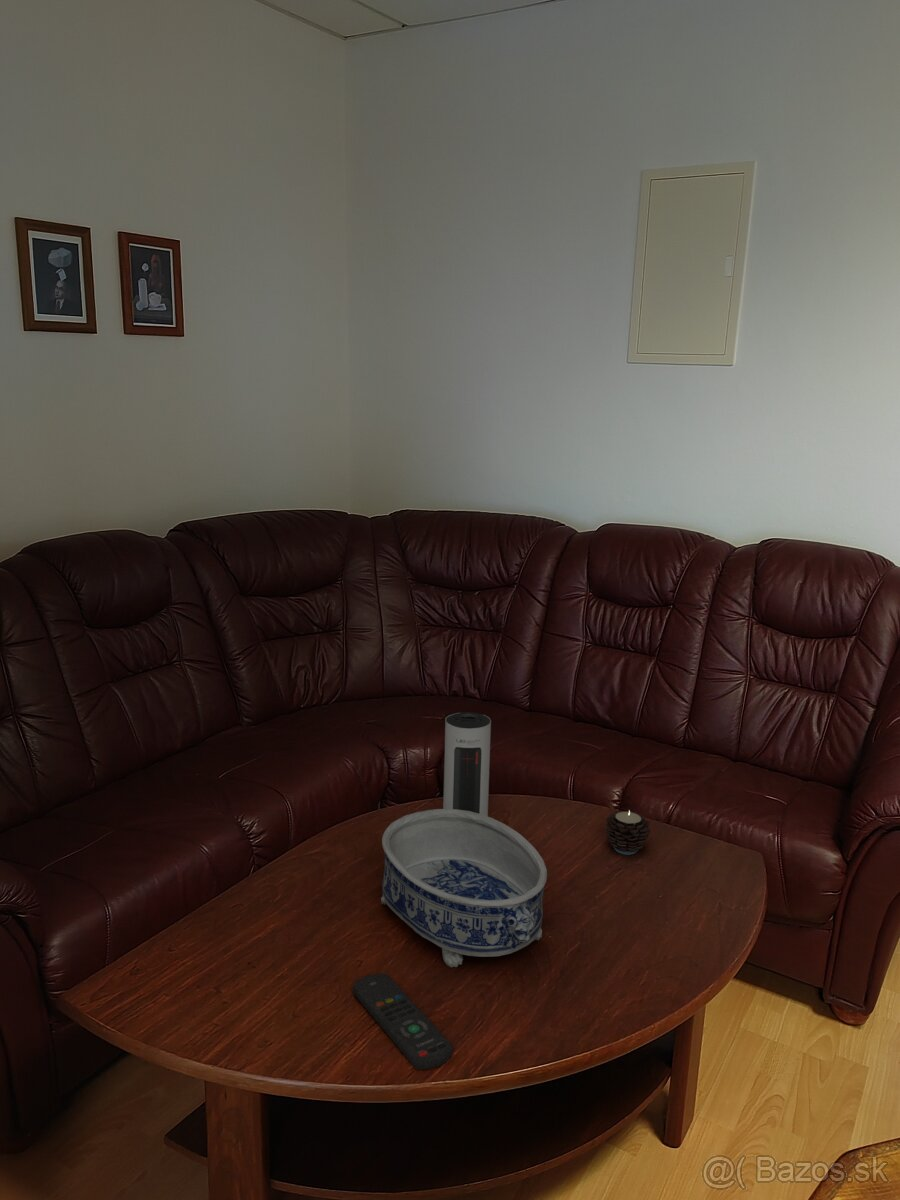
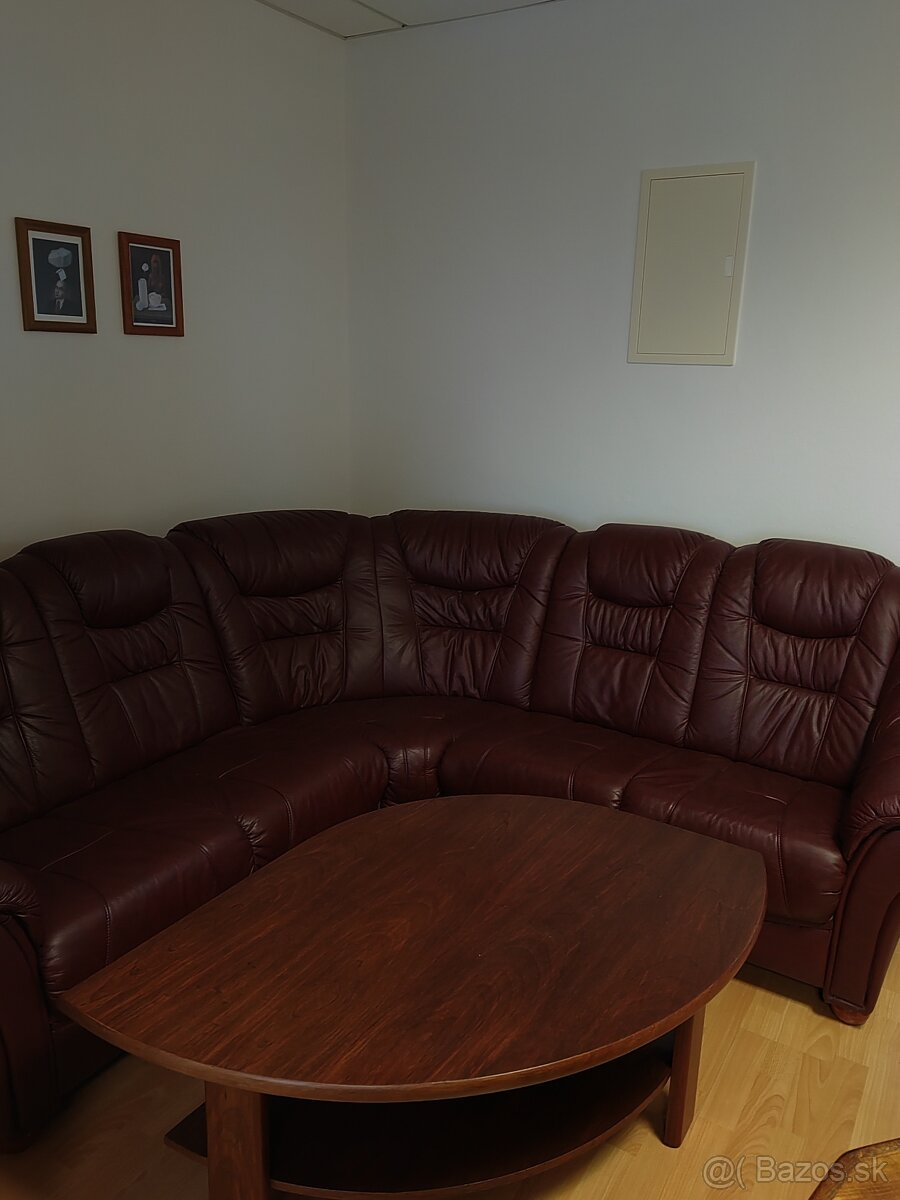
- speaker (466, 771)
- candle (627, 829)
- decorative bowl (461, 884)
- remote control (400, 1018)
